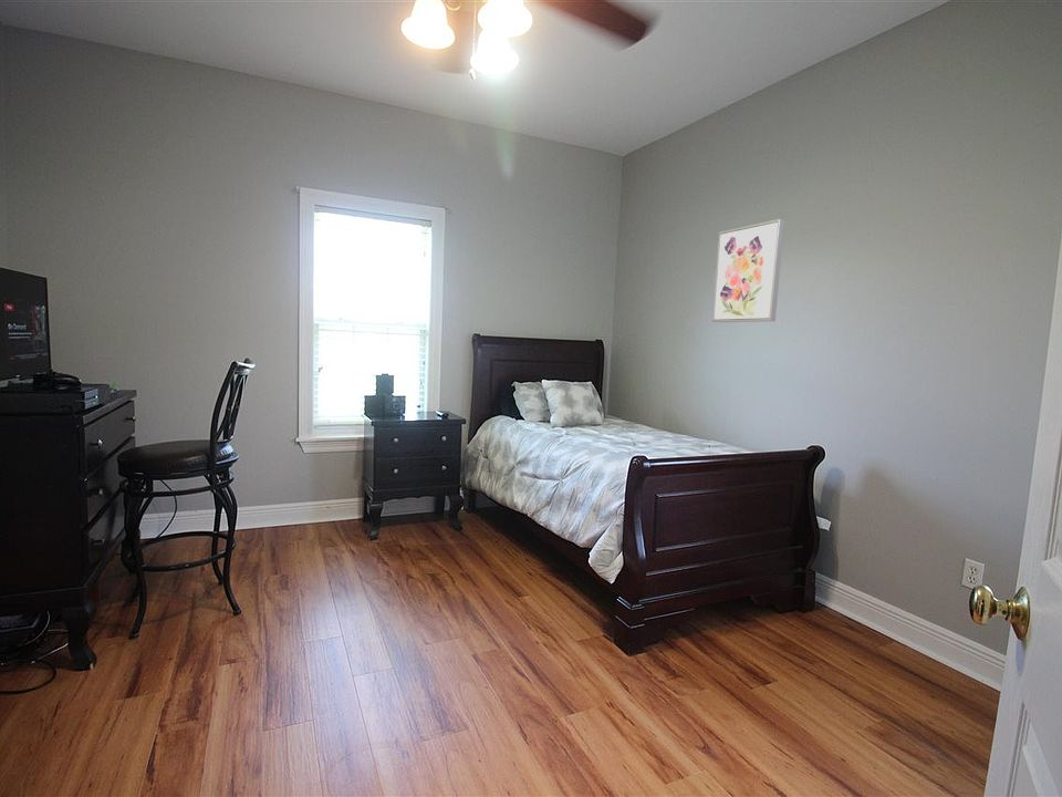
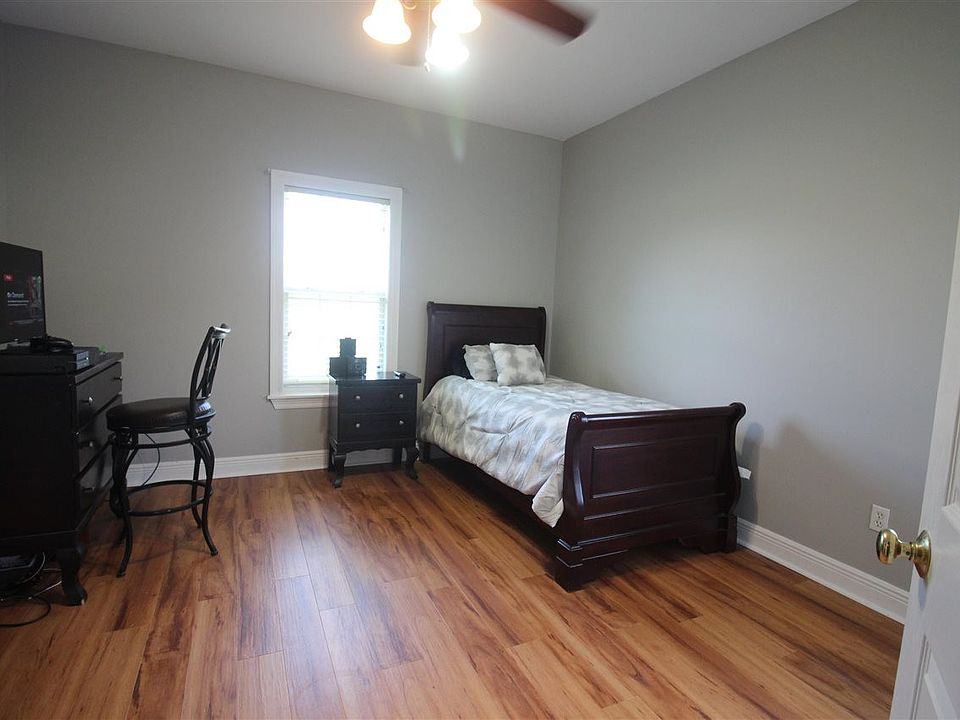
- wall art (746, 273)
